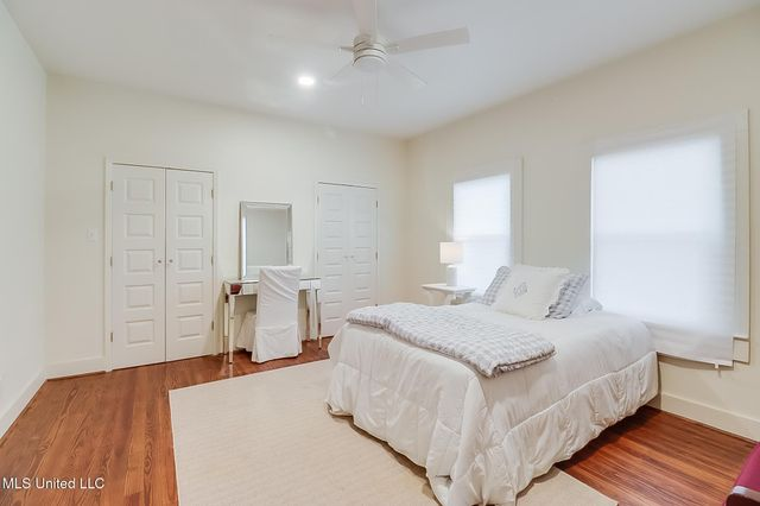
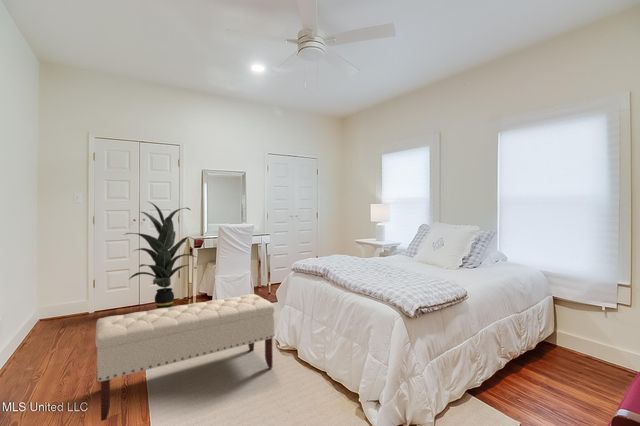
+ bench (192, 343)
+ indoor plant (159, 256)
